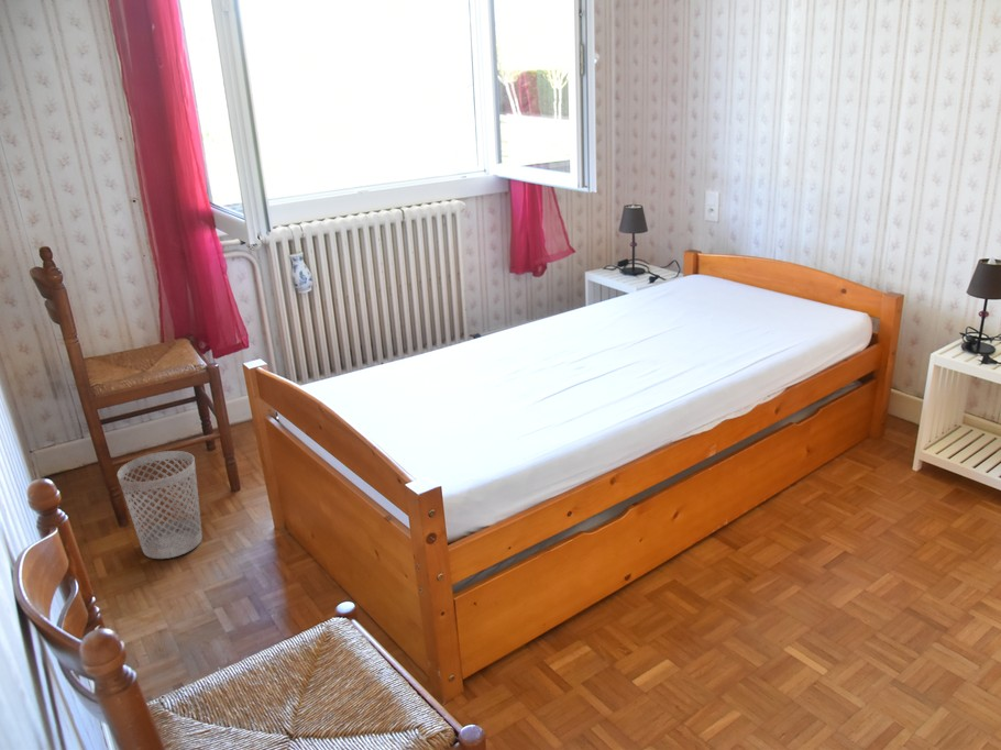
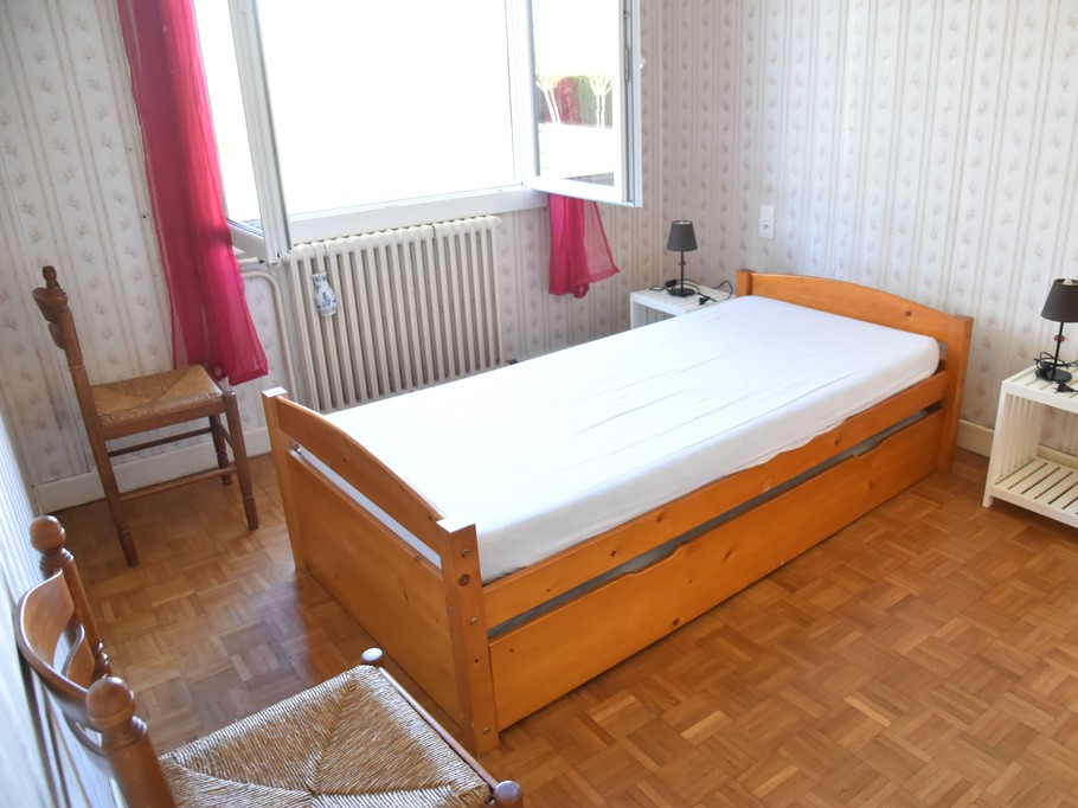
- wastebasket (164, 505)
